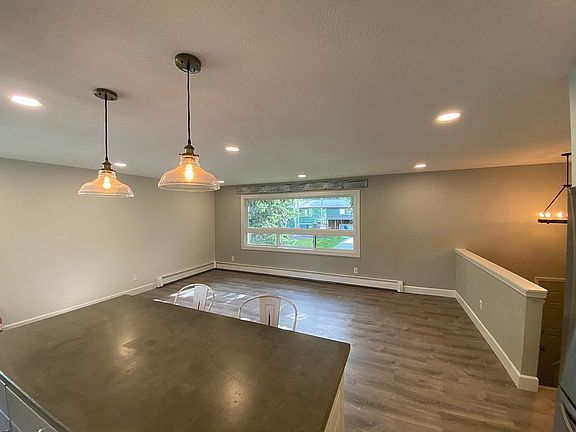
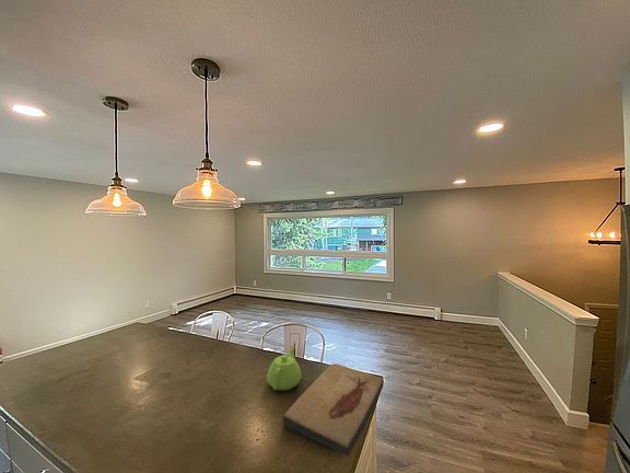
+ teapot (284, 368)
+ fish fossil (338, 399)
